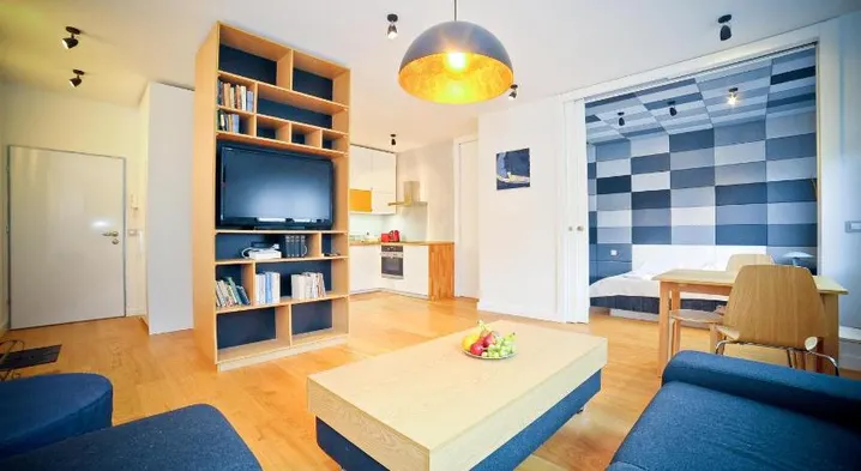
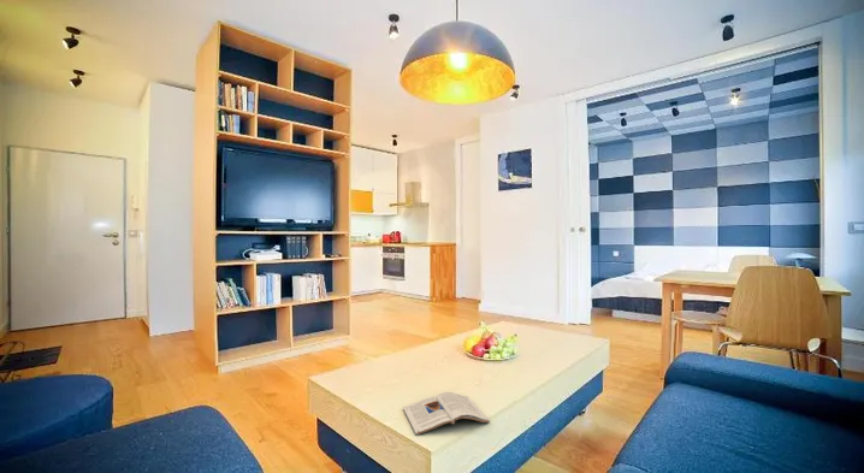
+ magazine (444, 409)
